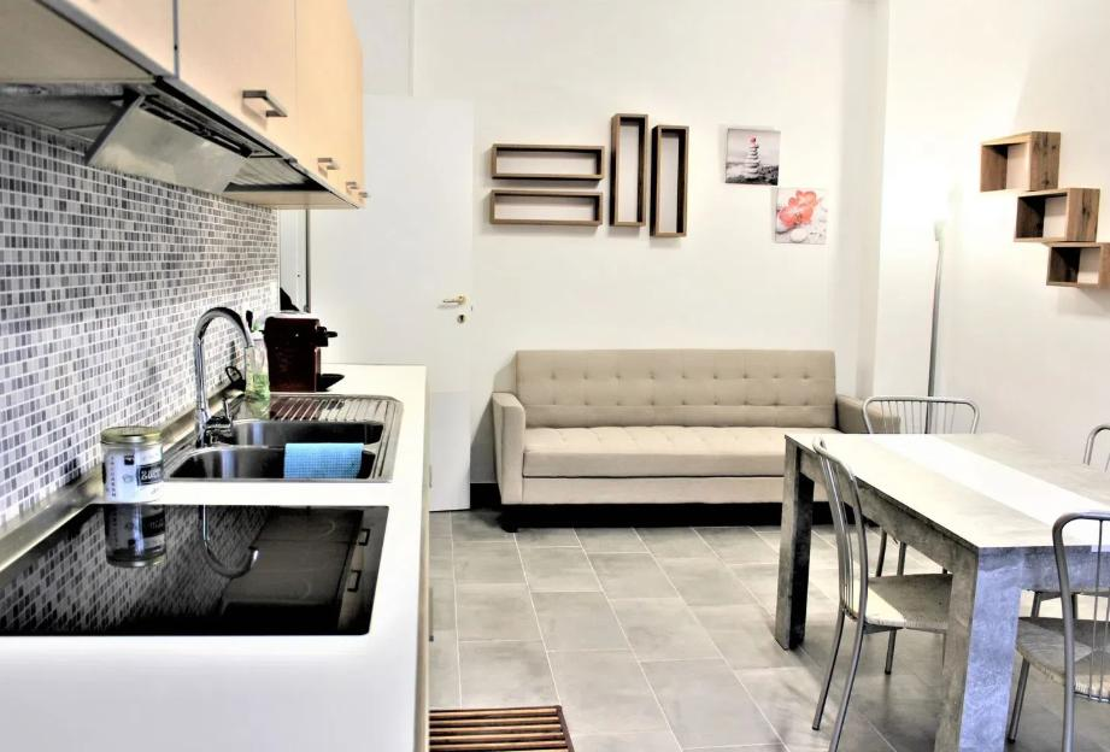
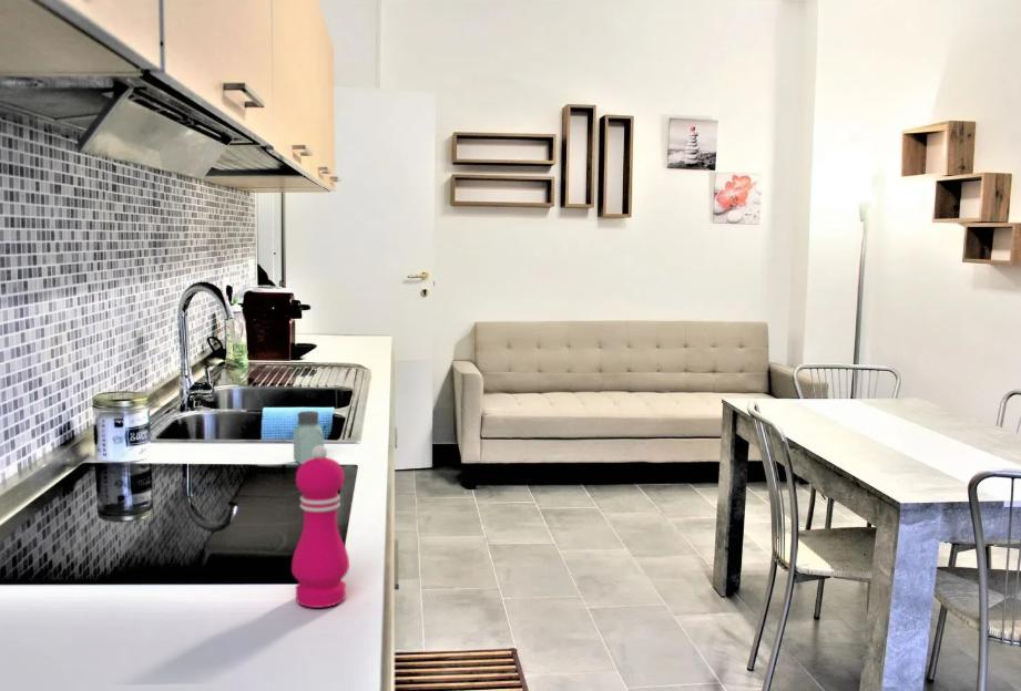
+ saltshaker (308, 436)
+ pepper mill (320, 523)
